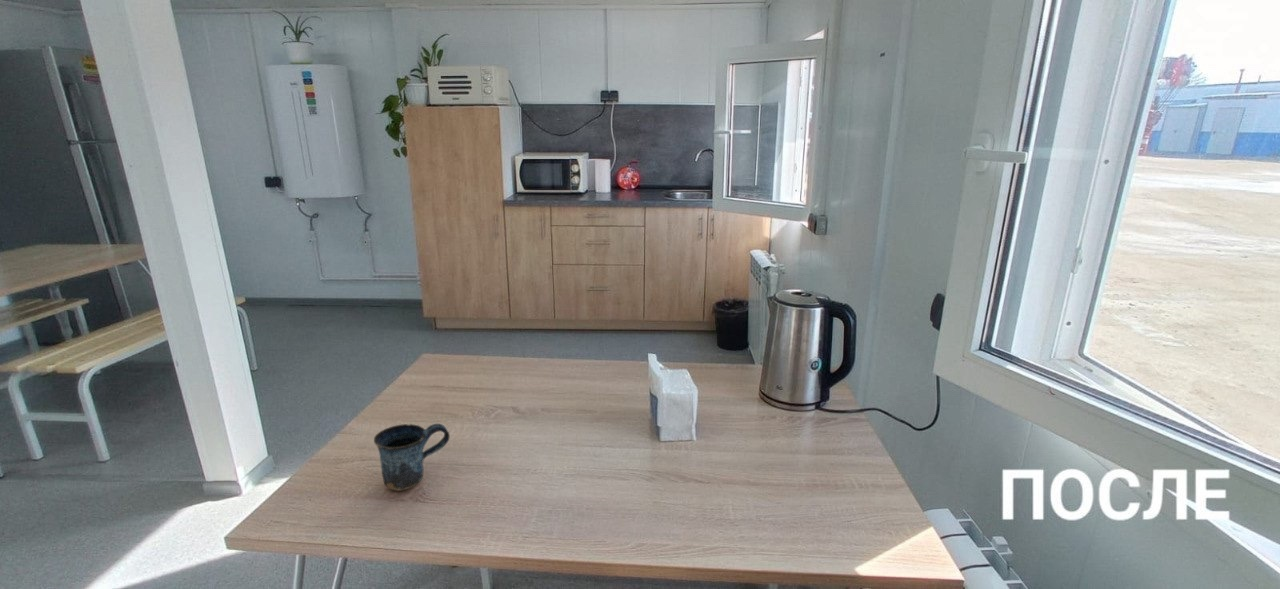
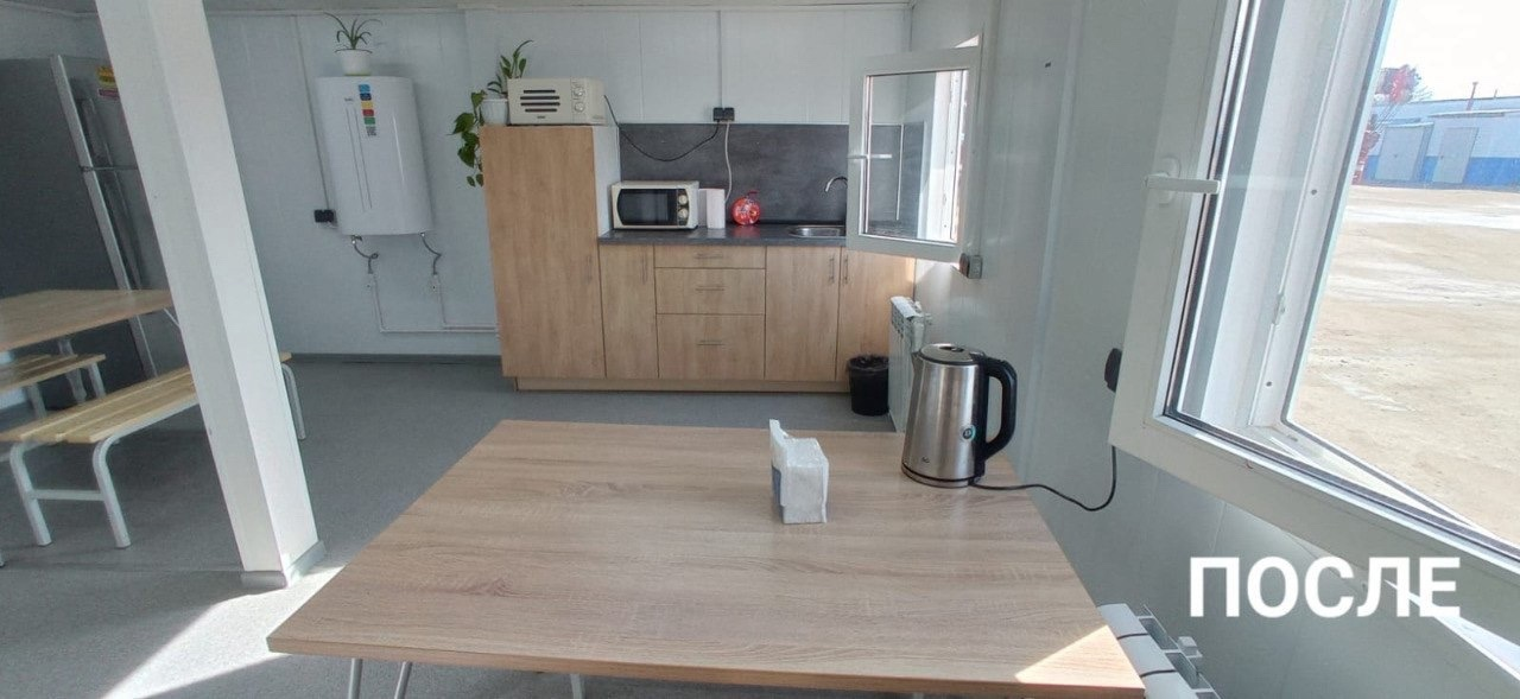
- mug (412, 457)
